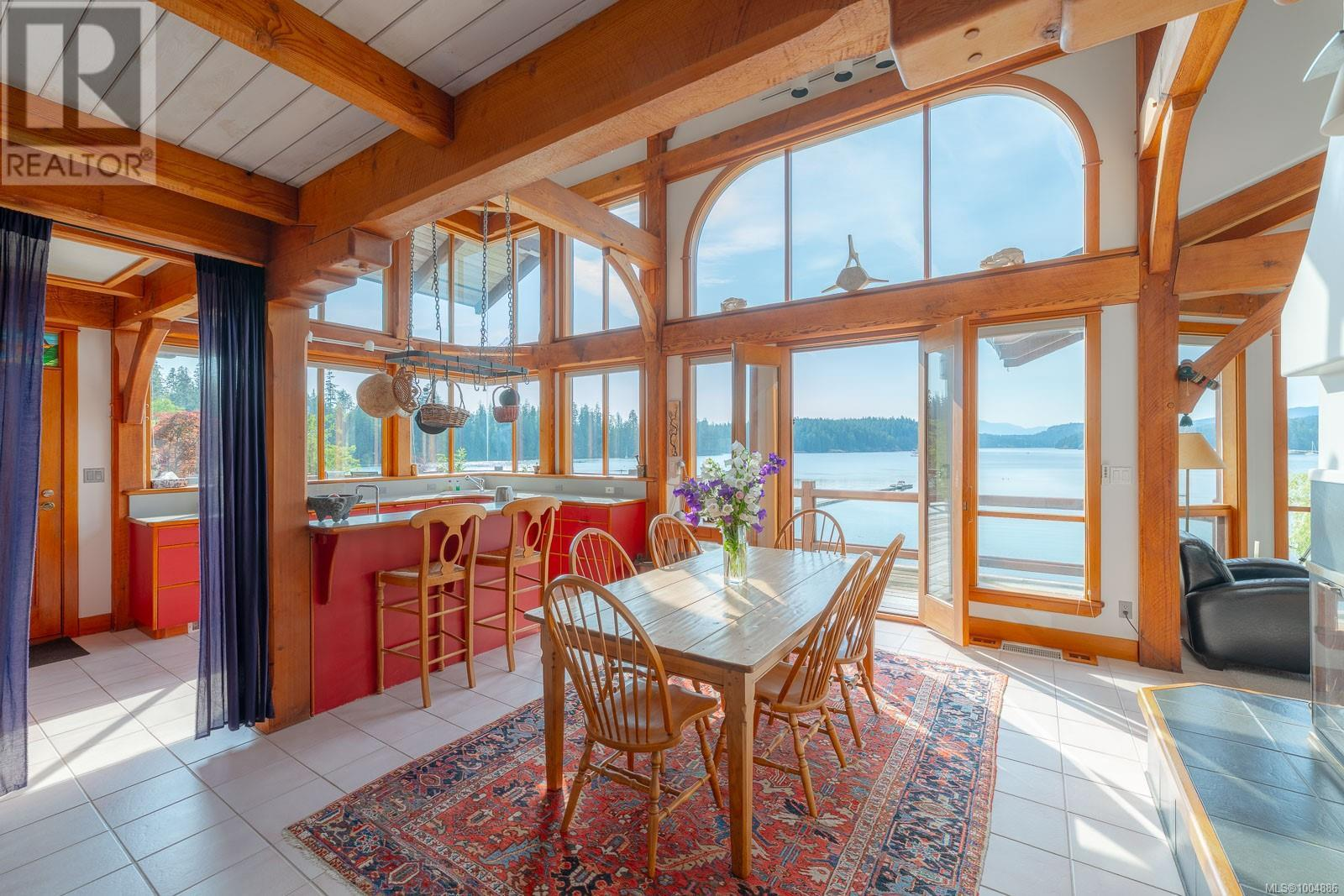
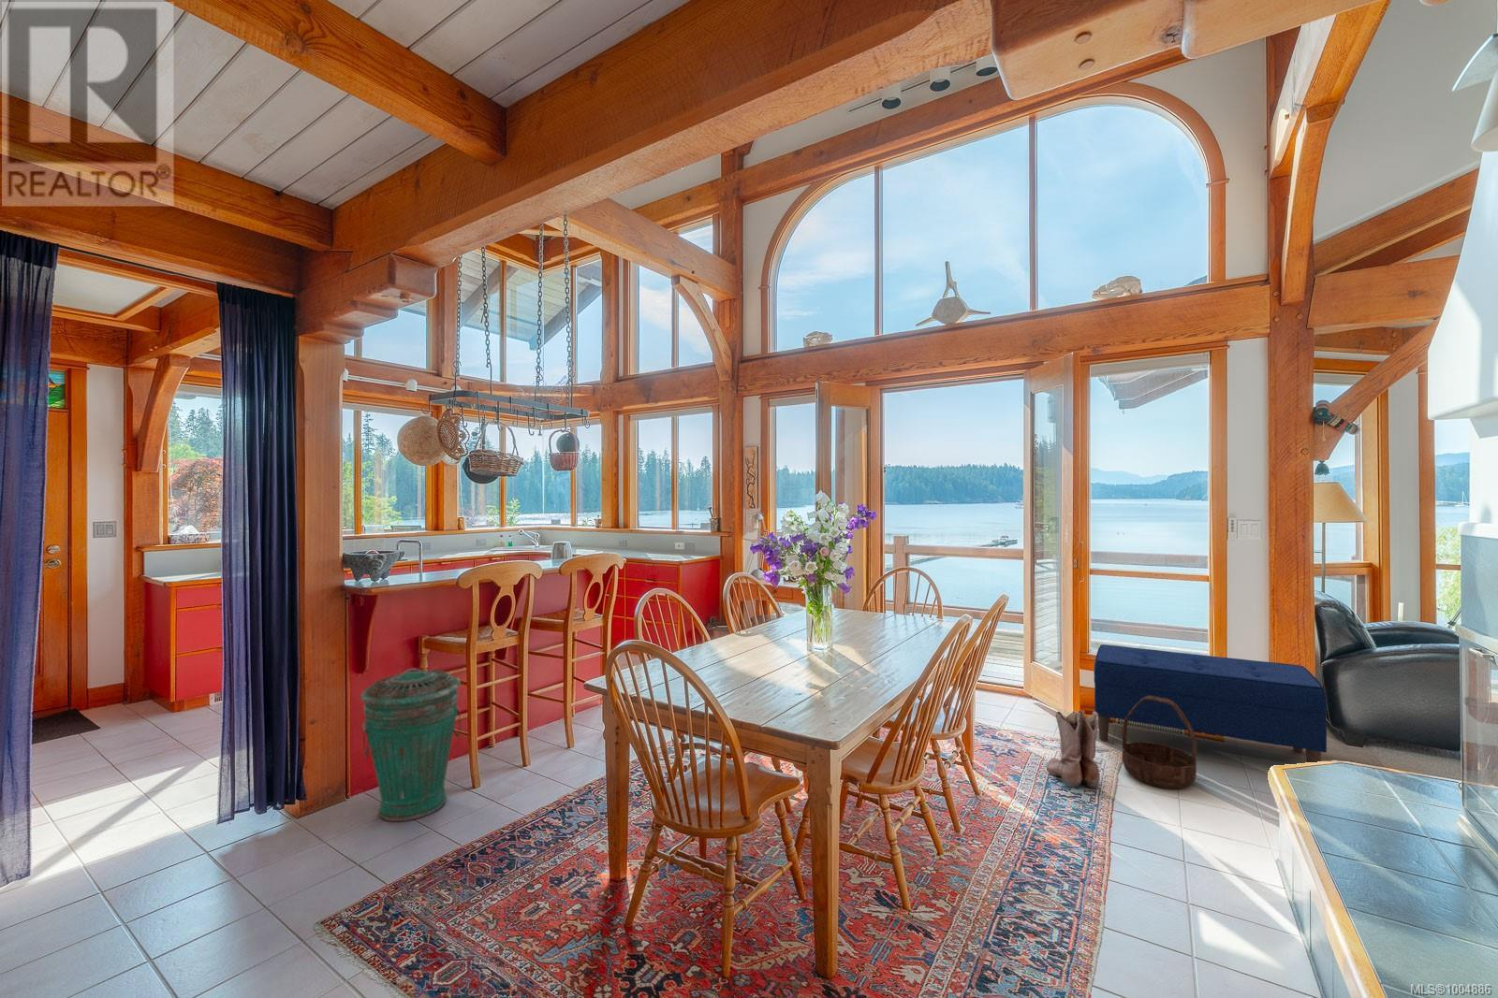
+ trash can (412, 737)
+ bench (1197, 703)
+ basket (1158, 744)
+ boots (1072, 741)
